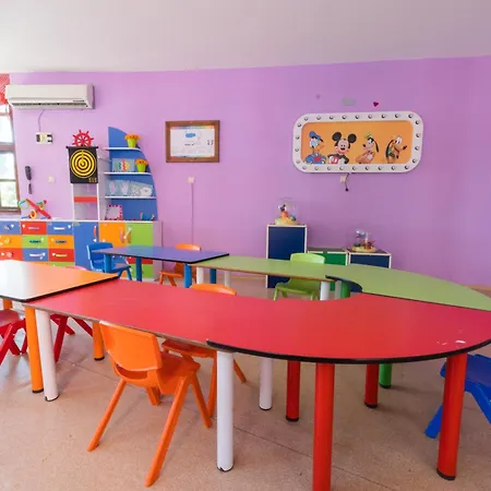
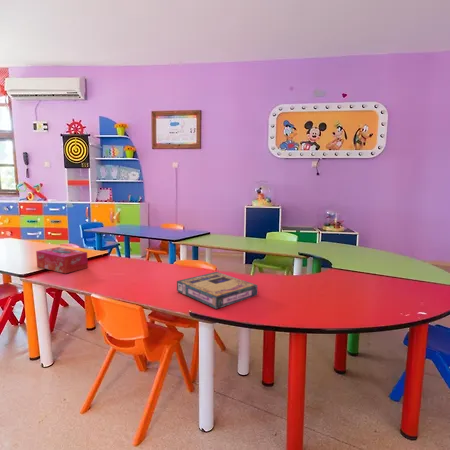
+ tissue box (62, 259)
+ video game box (216, 288)
